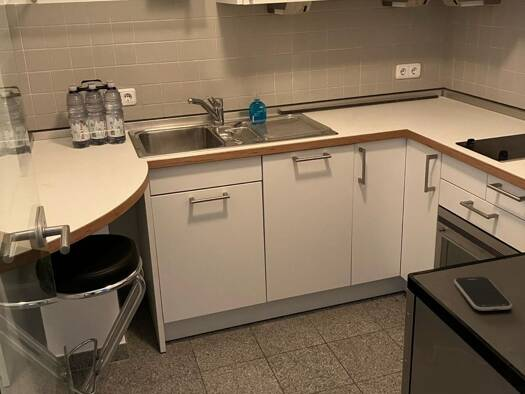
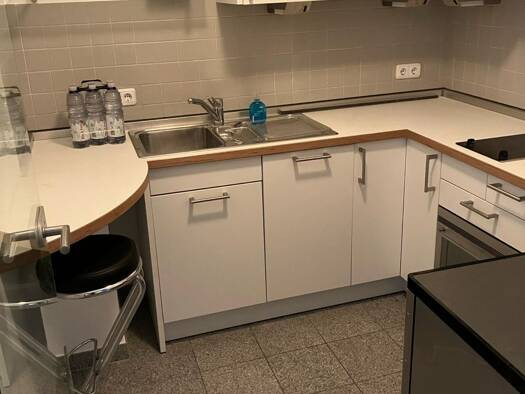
- smartphone (481, 293)
